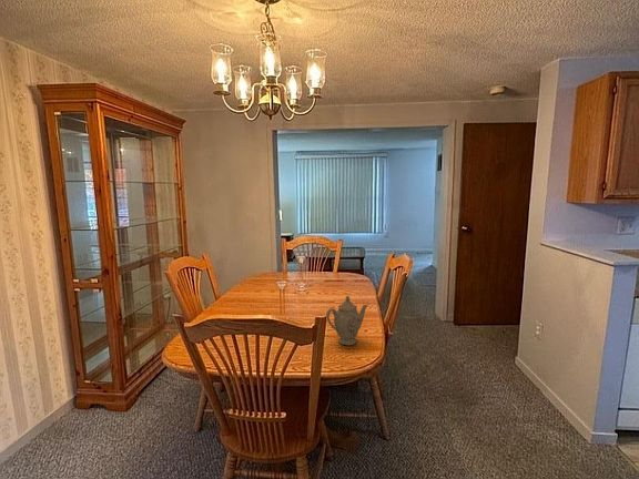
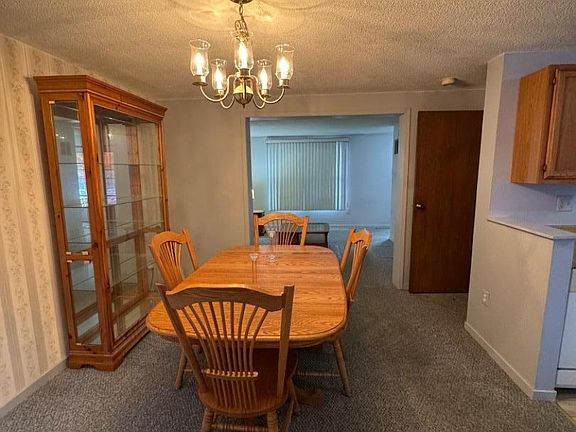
- chinaware (347, 318)
